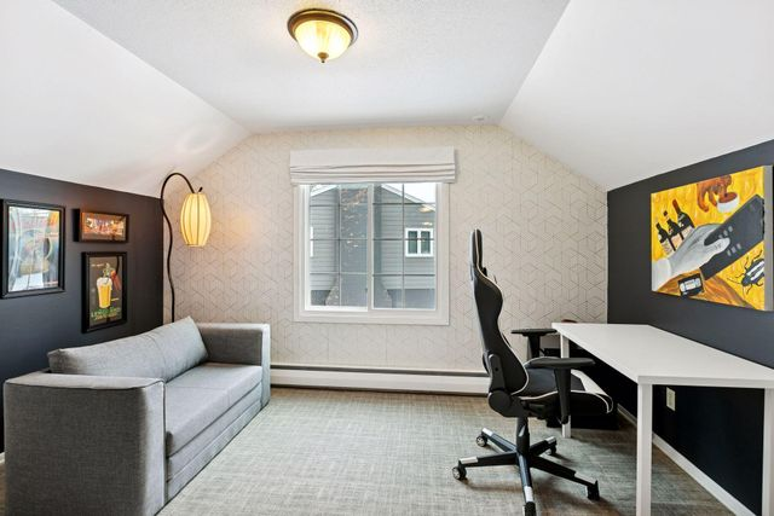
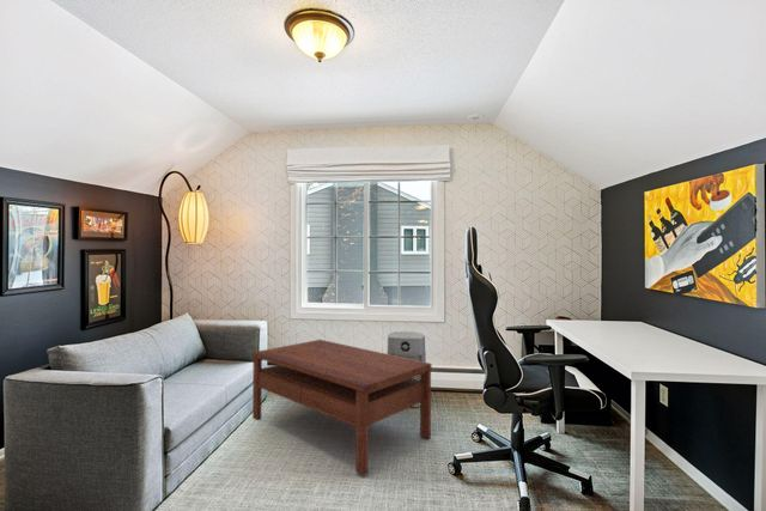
+ coffee table (336, 391)
+ air purifier (407, 358)
